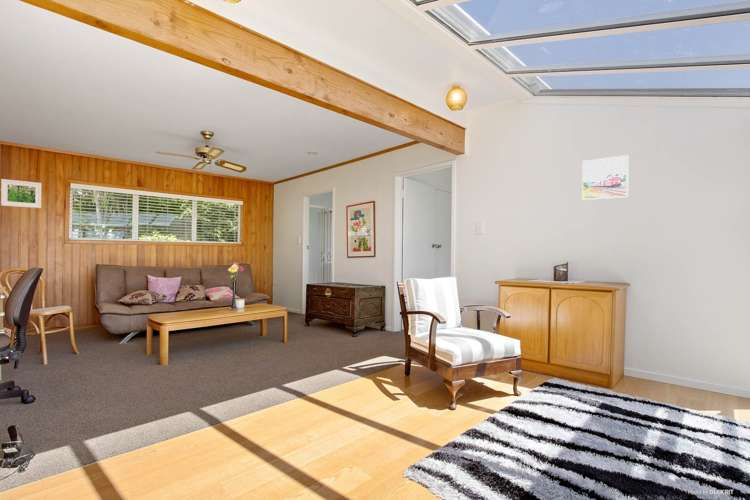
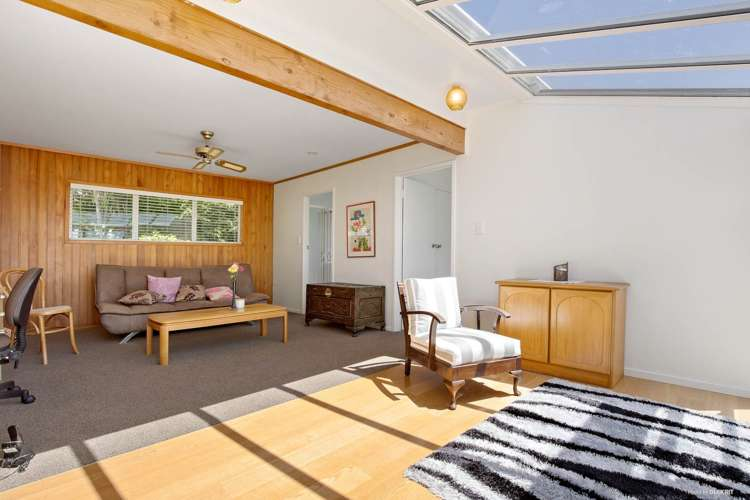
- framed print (604, 178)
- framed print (21, 194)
